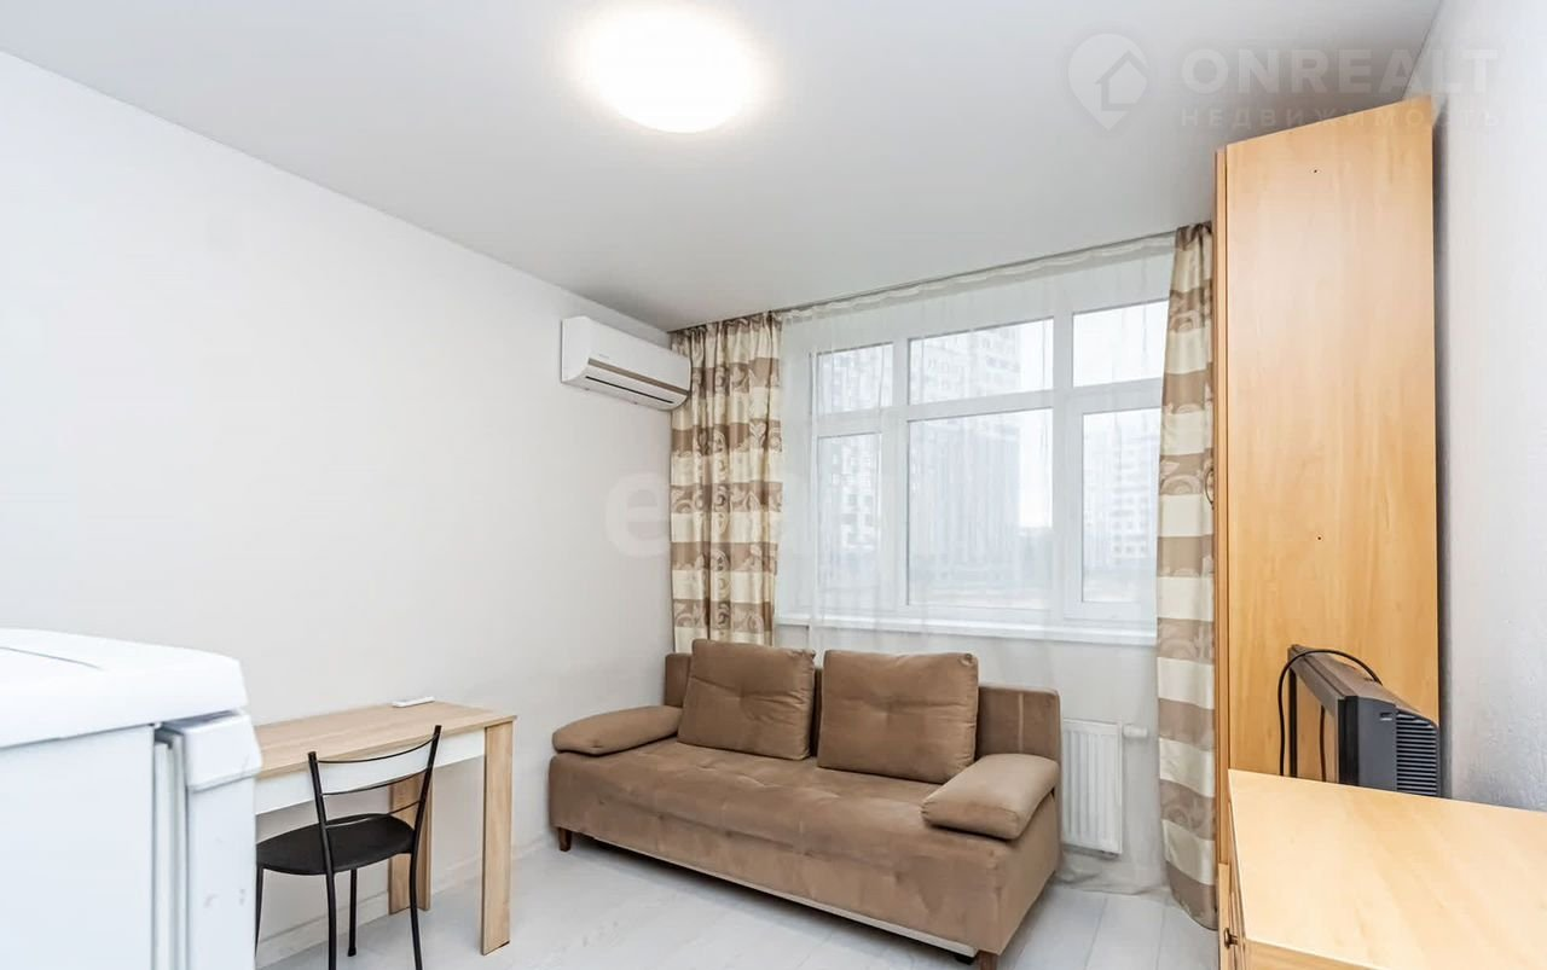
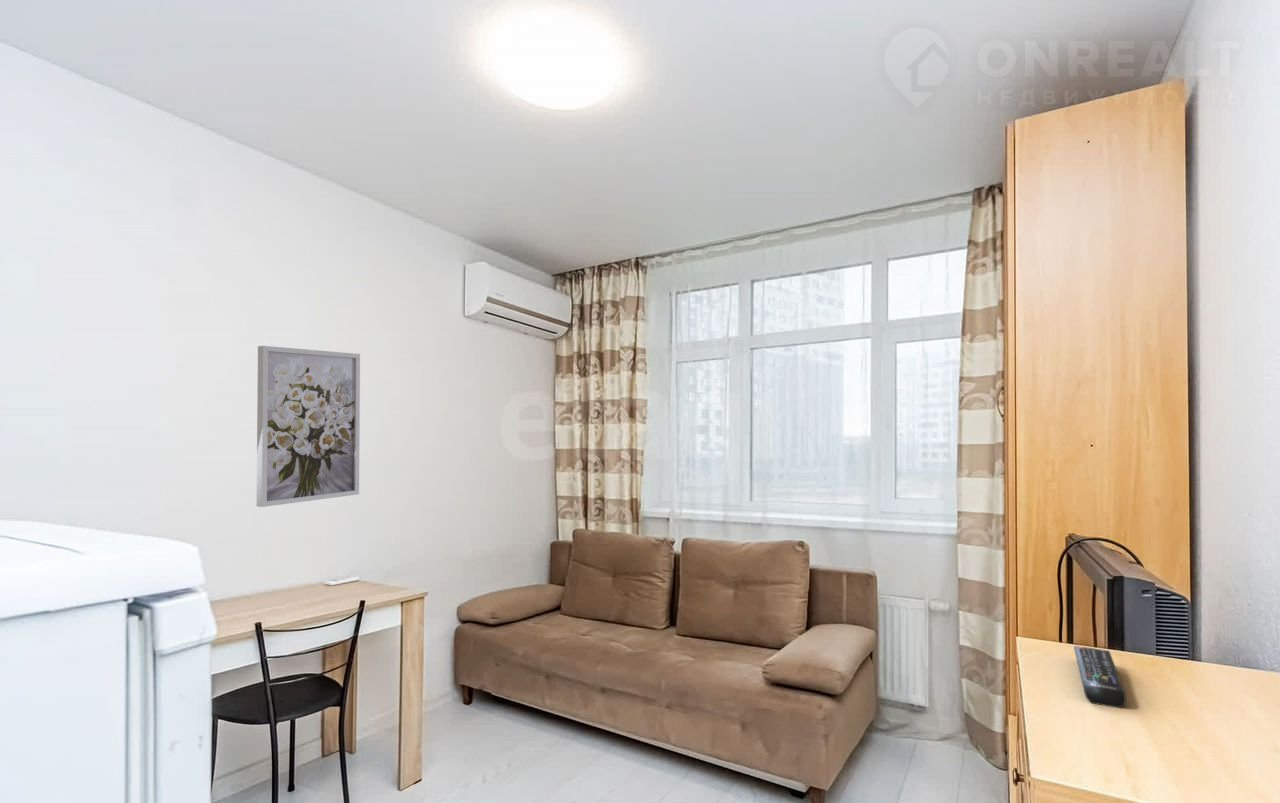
+ remote control (1097, 673)
+ wall art (311, 425)
